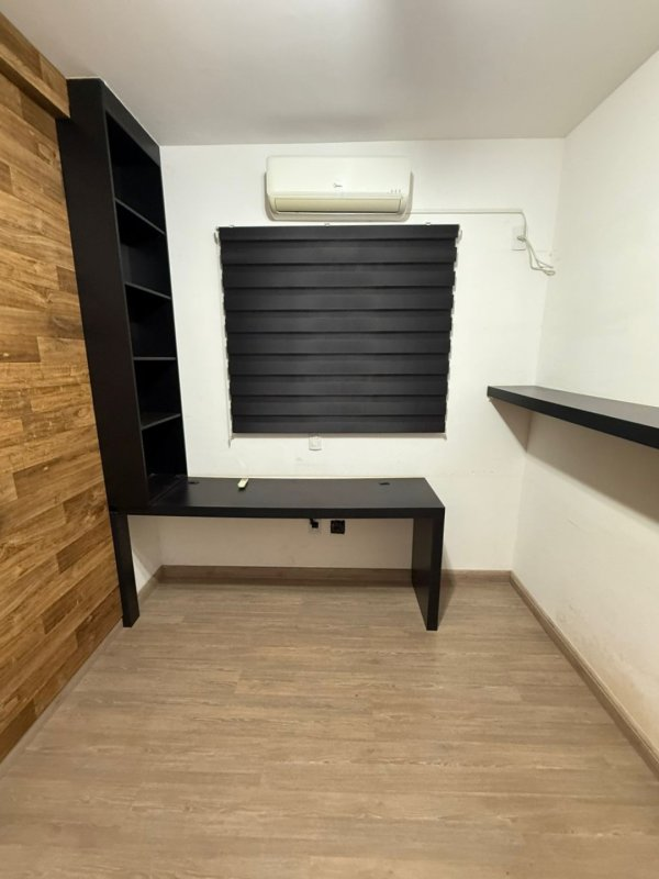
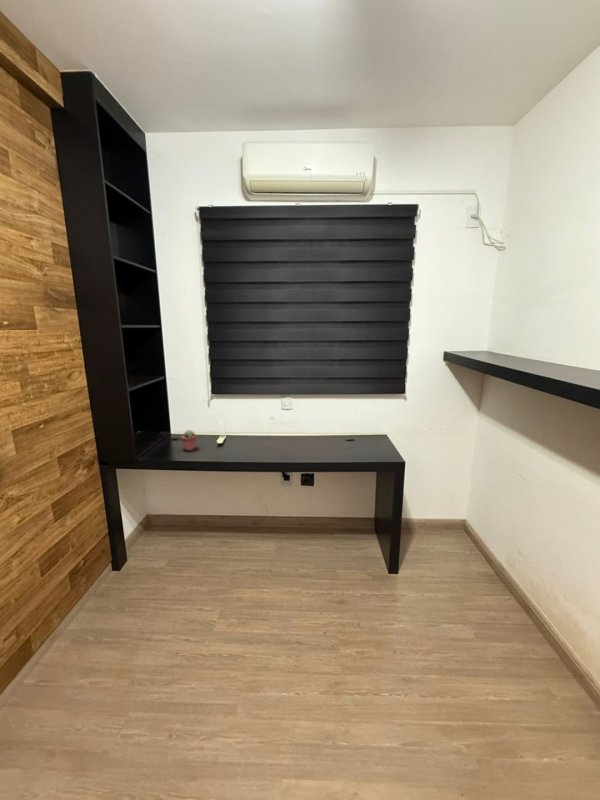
+ potted succulent (188, 439)
